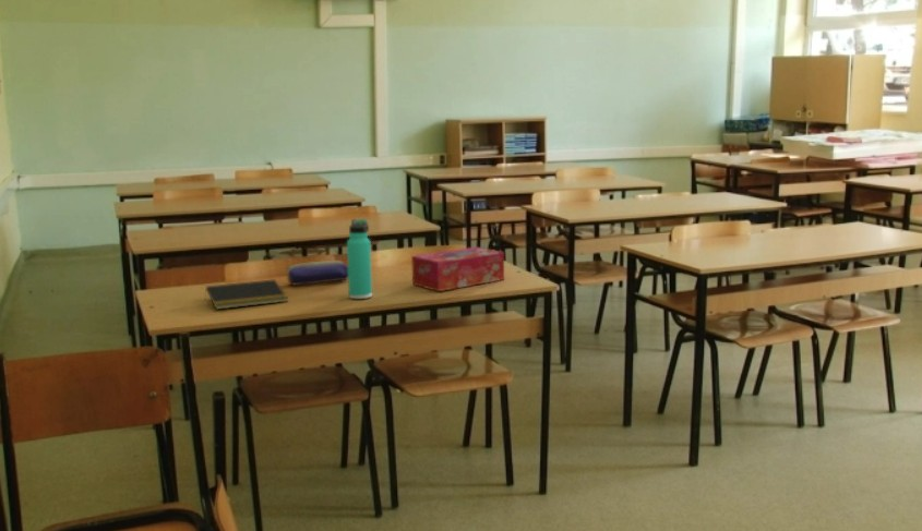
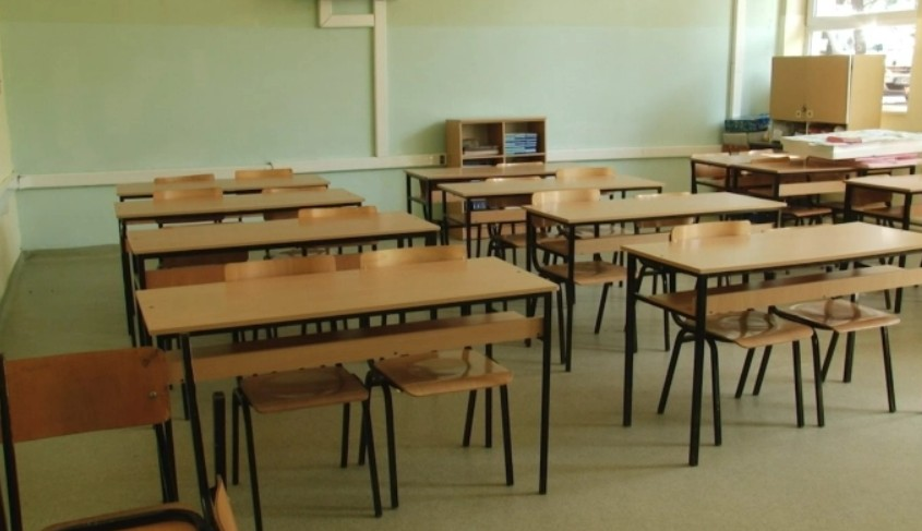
- tissue box (458, 267)
- thermos bottle (359, 257)
- pencil case (319, 271)
- notepad (247, 293)
